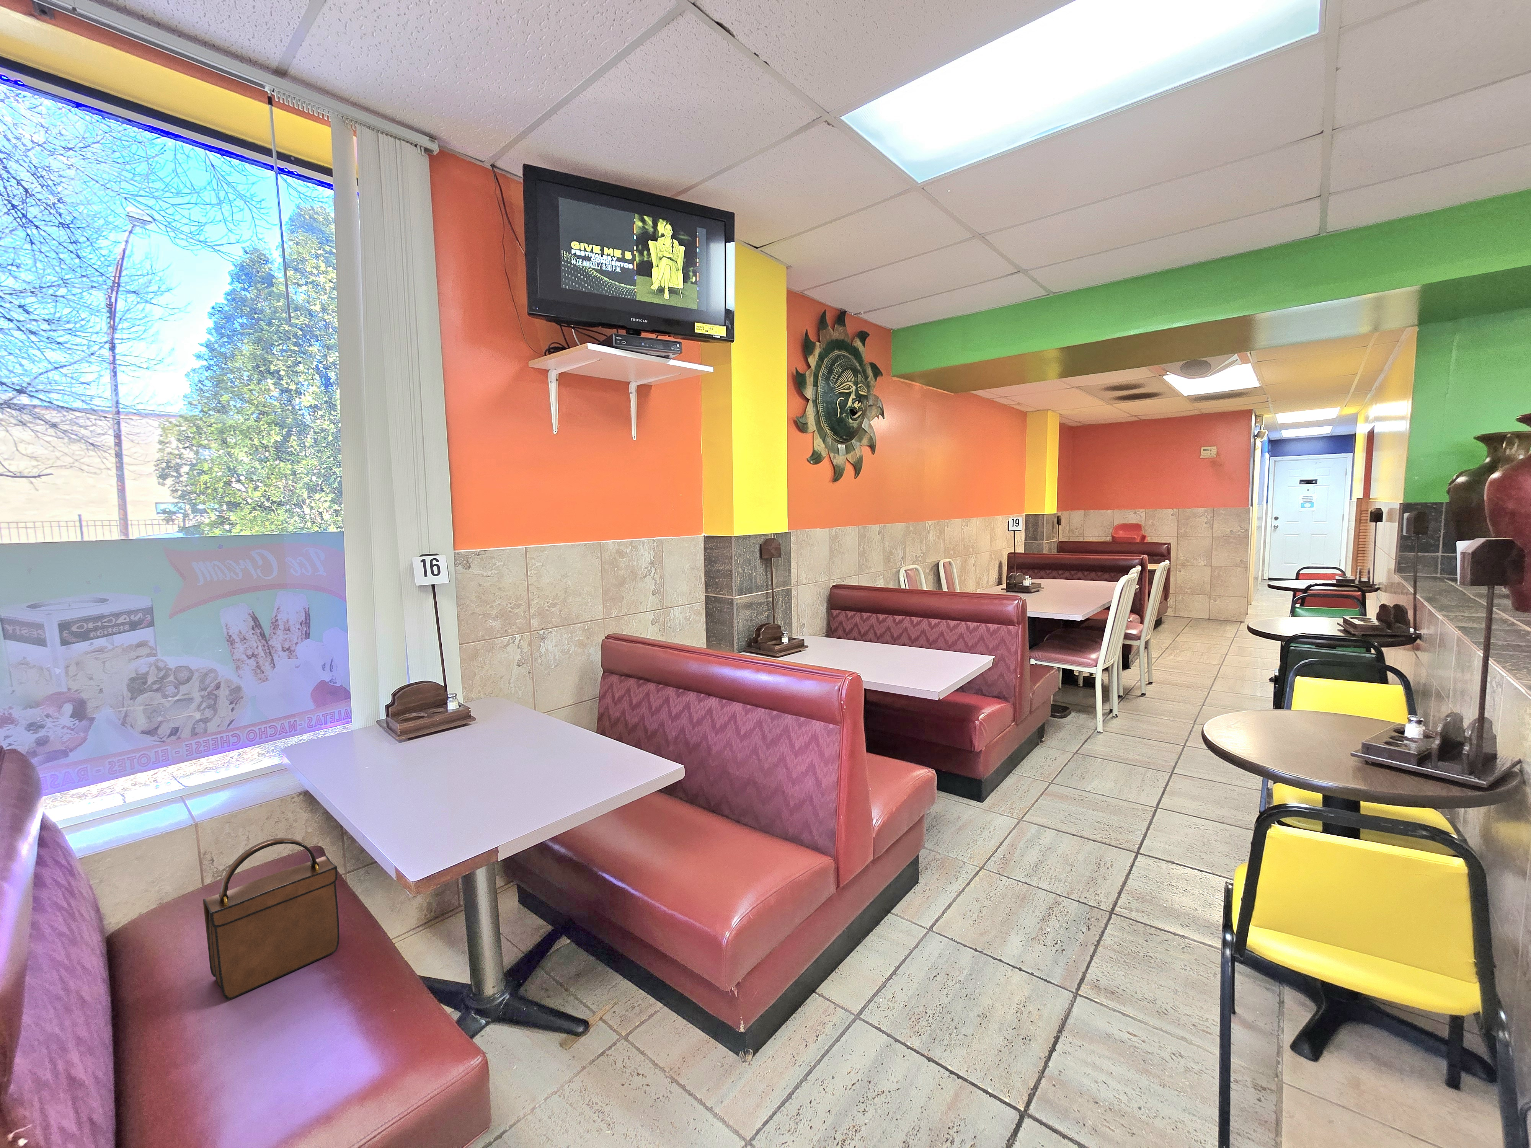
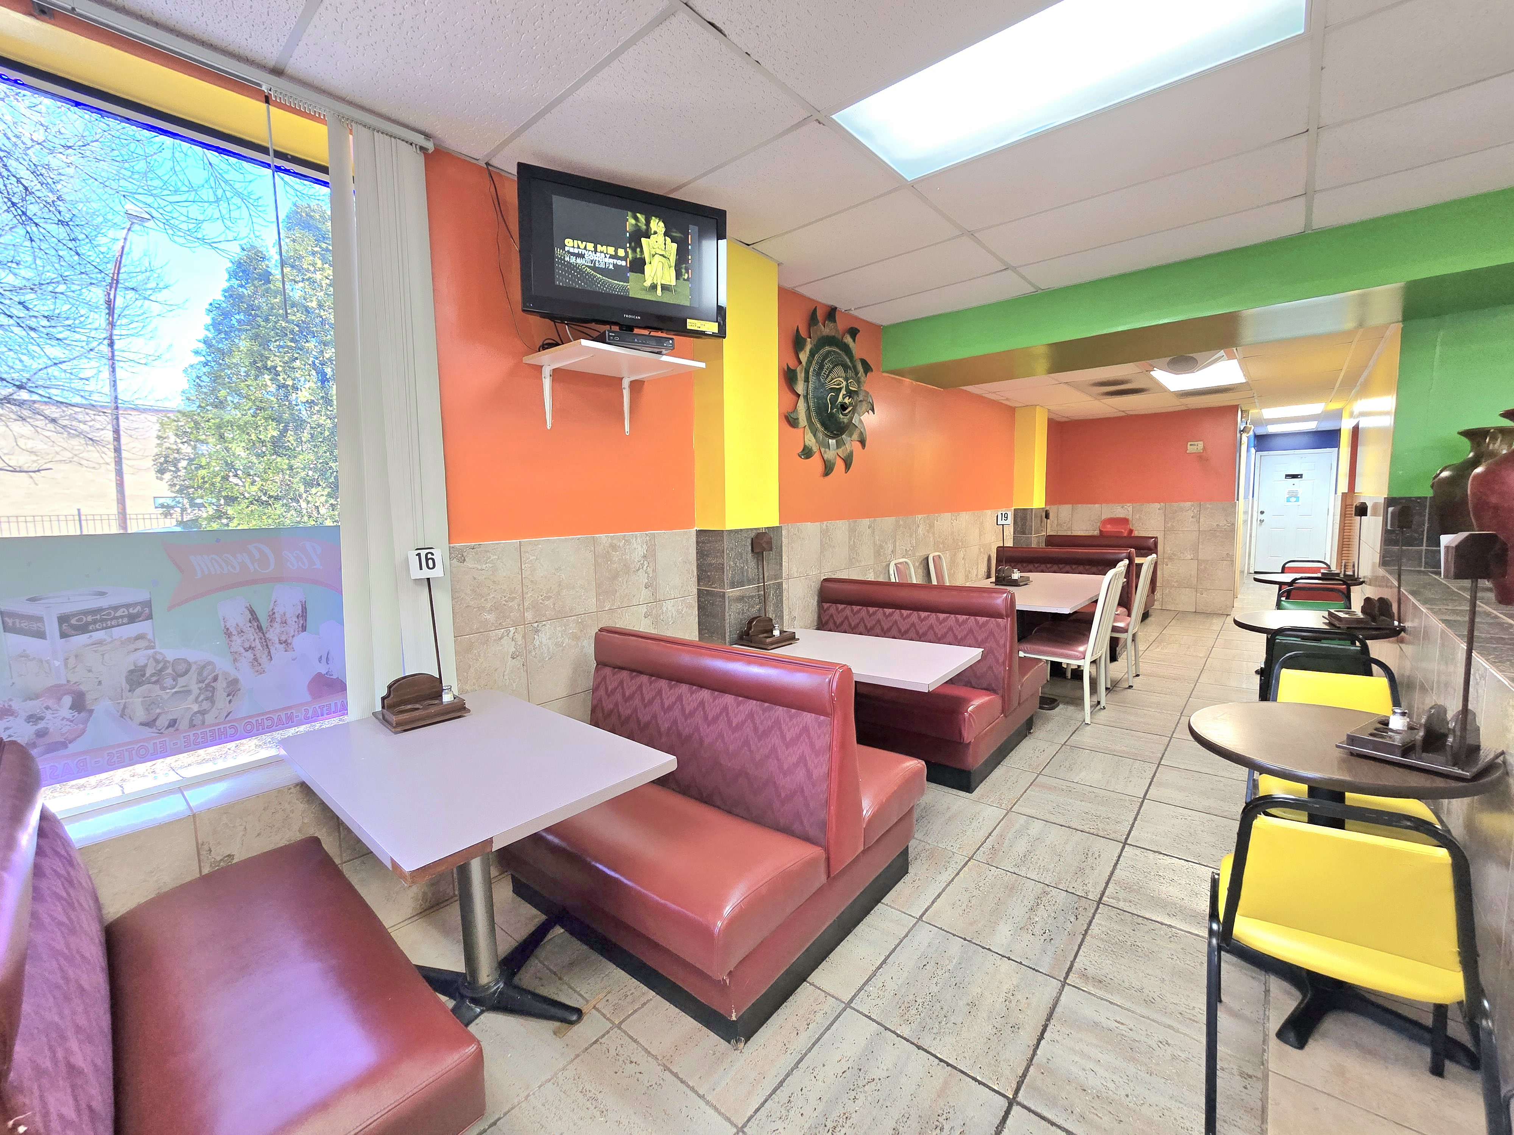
- handbag (274, 902)
